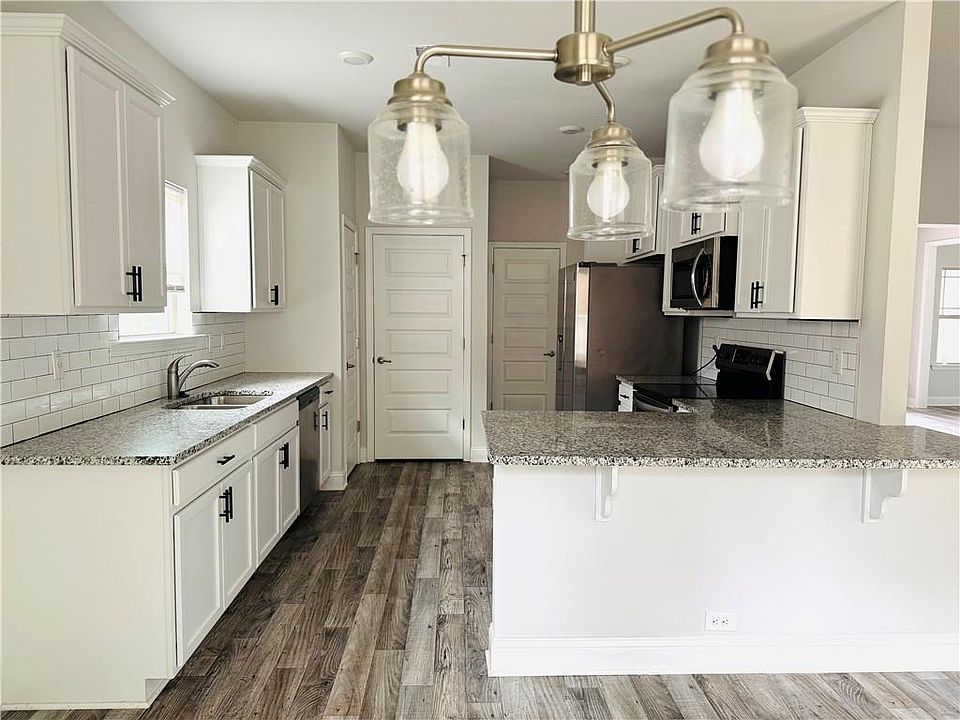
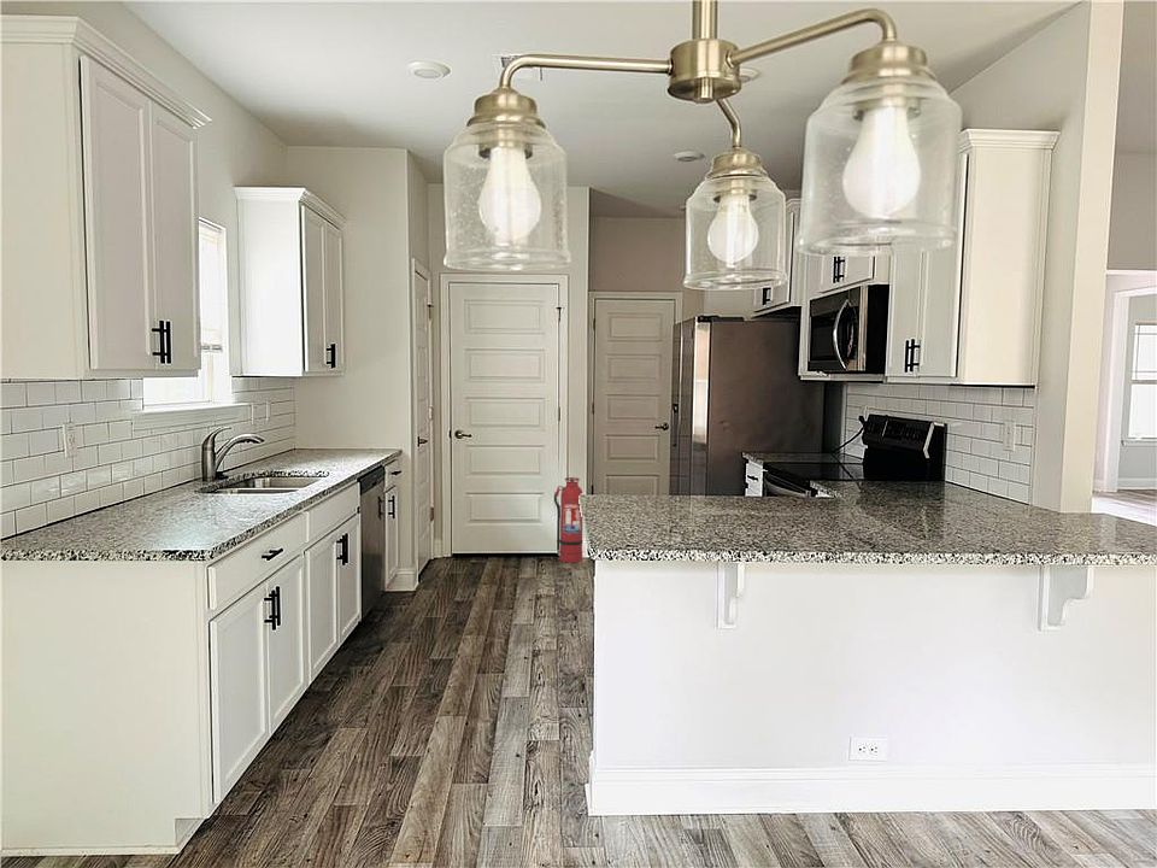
+ fire extinguisher (568, 518)
